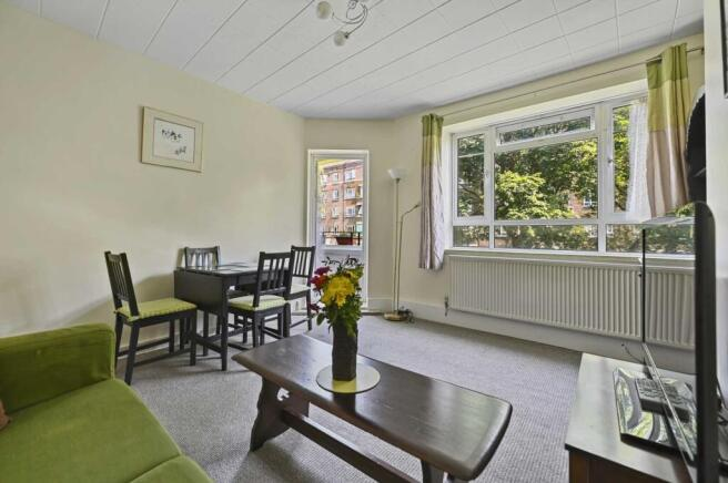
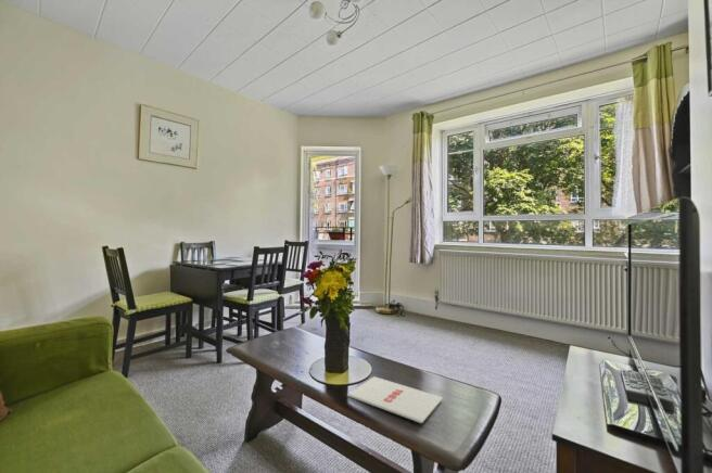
+ magazine (394, 396)
